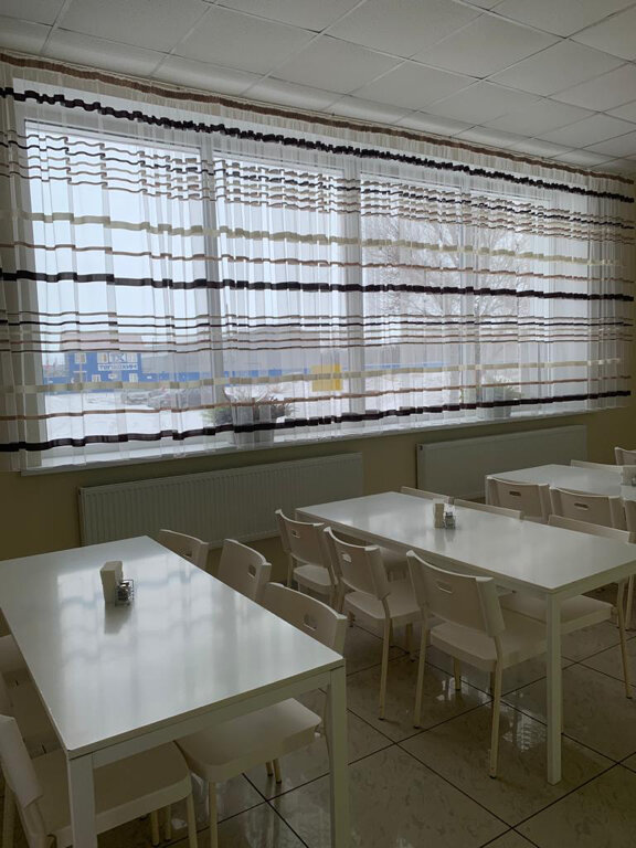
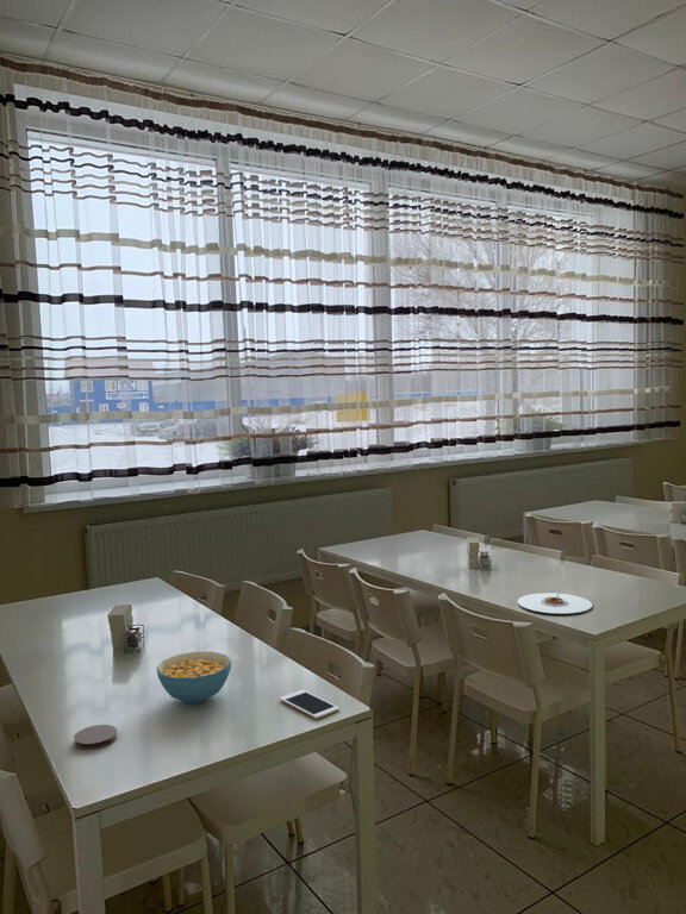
+ cereal bowl (194, 681)
+ cell phone (308, 703)
+ plate (554, 599)
+ coaster (95, 735)
